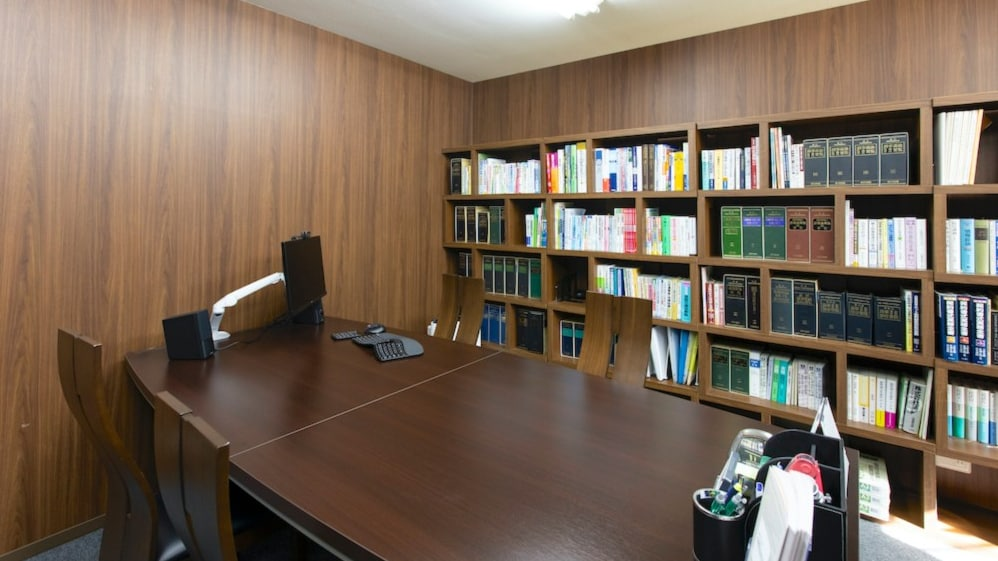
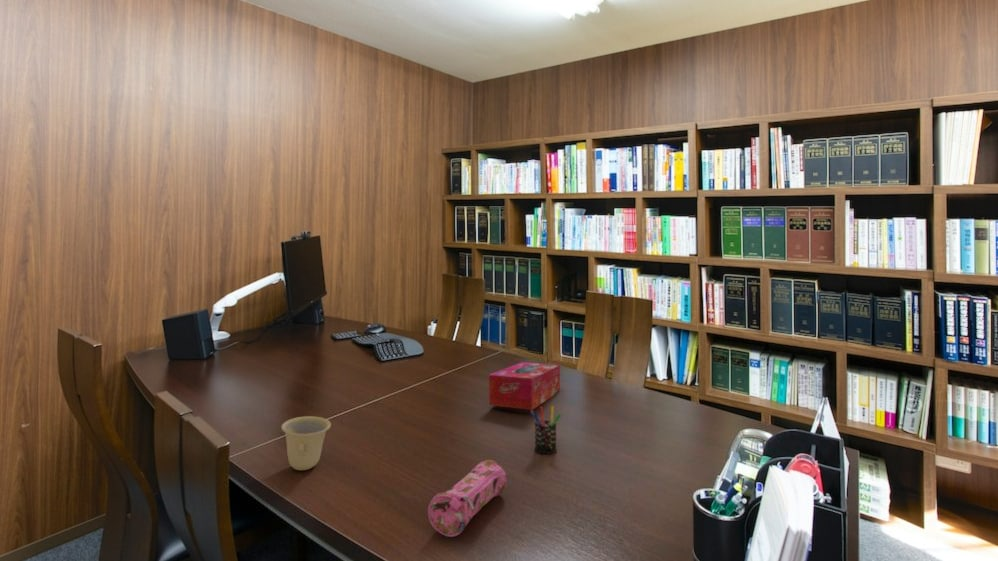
+ cup (306, 444)
+ tissue box (526, 383)
+ pencil case (470, 494)
+ pen holder (547, 427)
